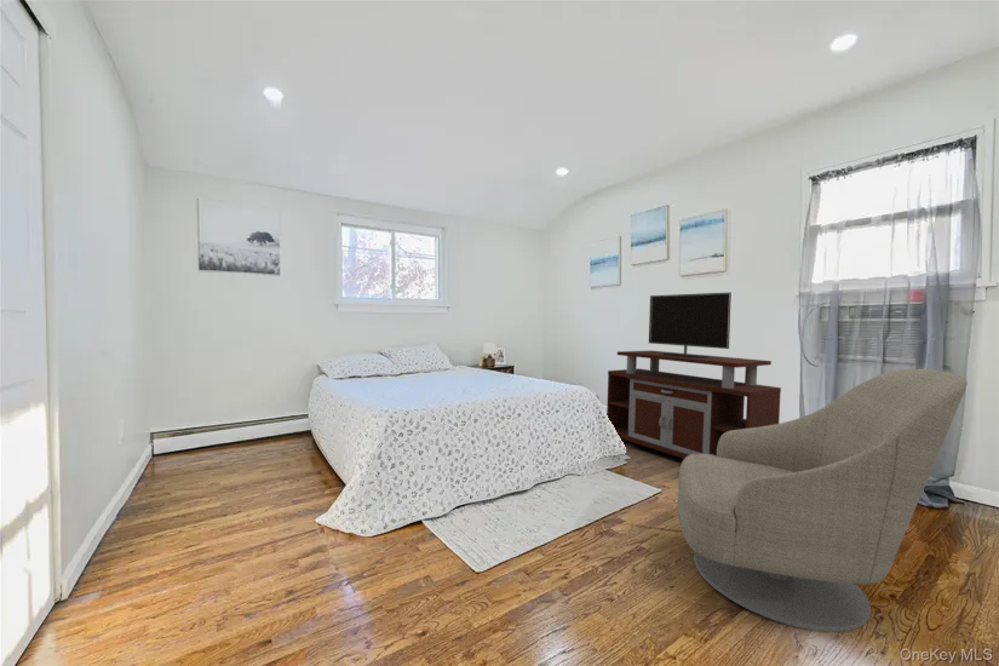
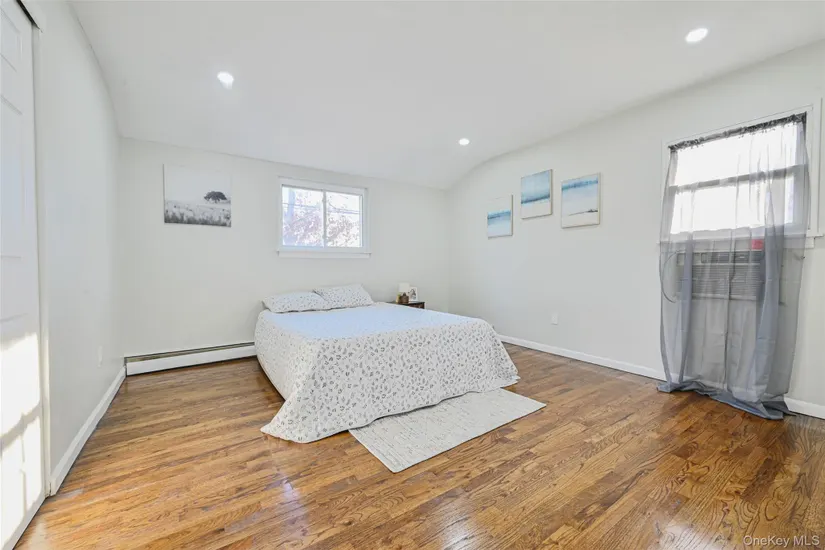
- tv stand (683, 374)
- armchair (796, 473)
